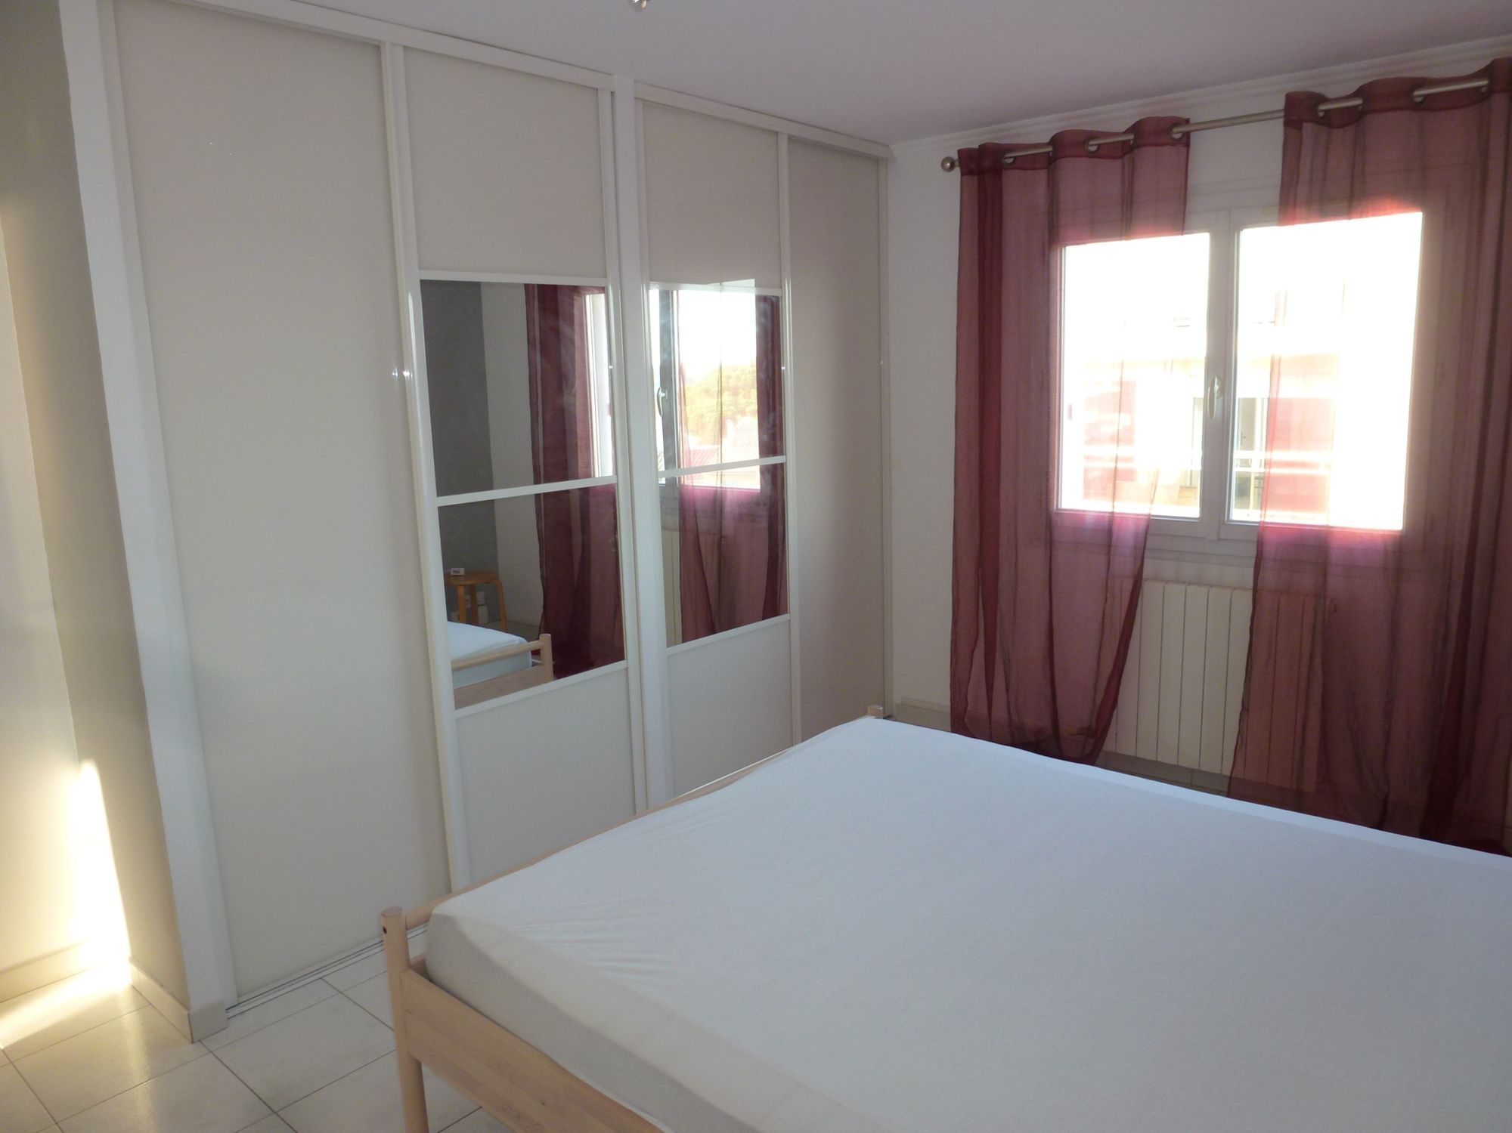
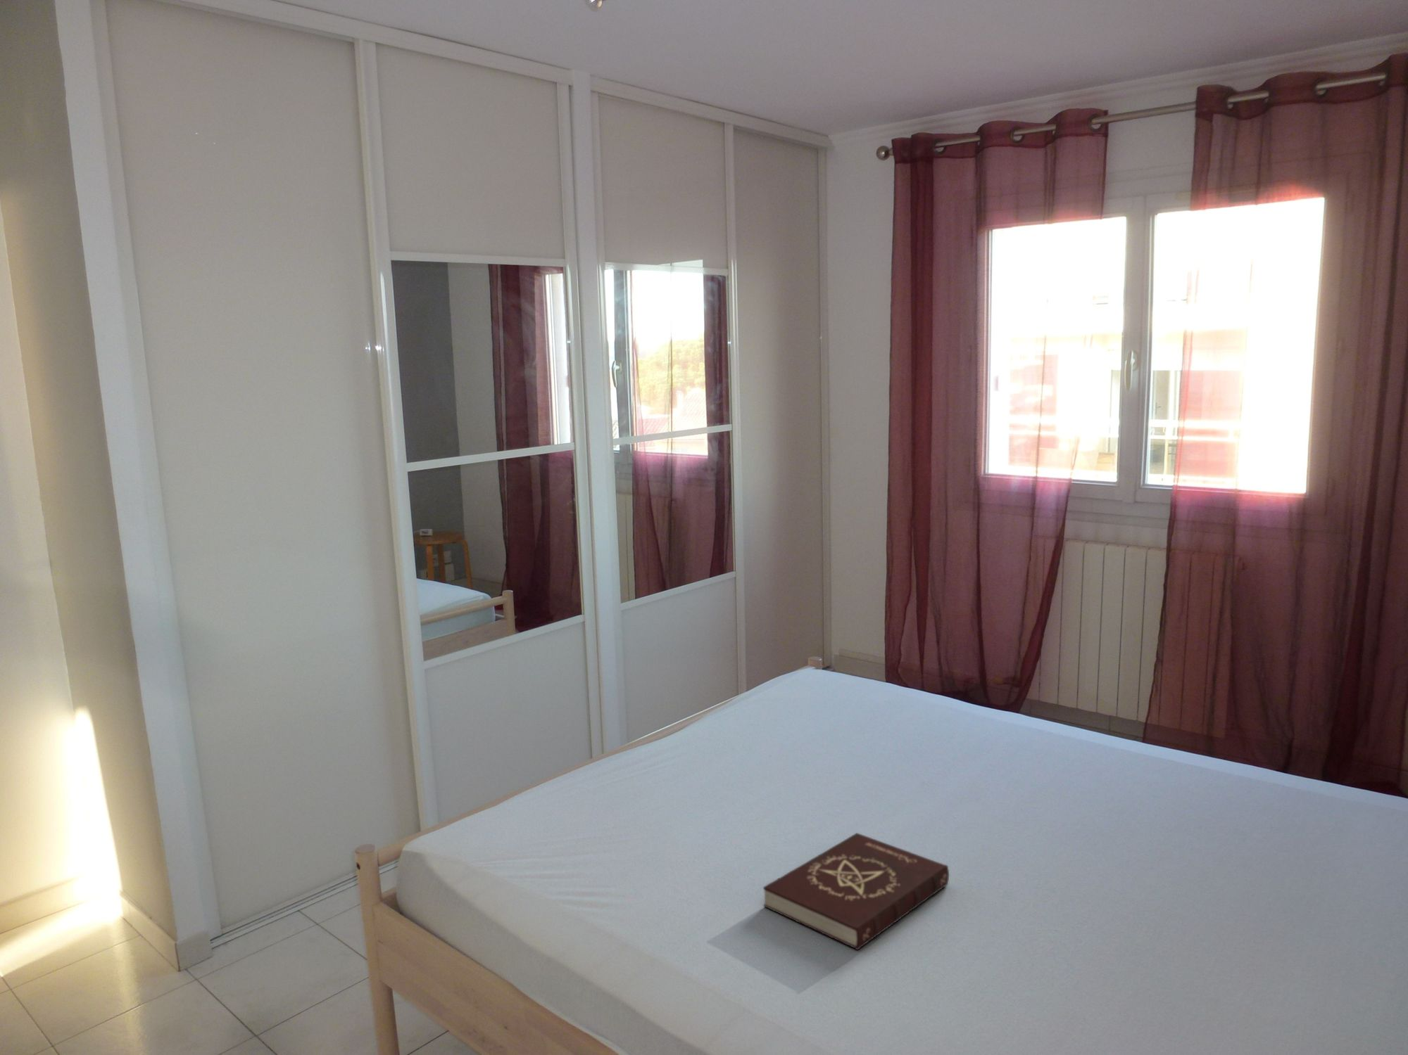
+ book (858, 885)
